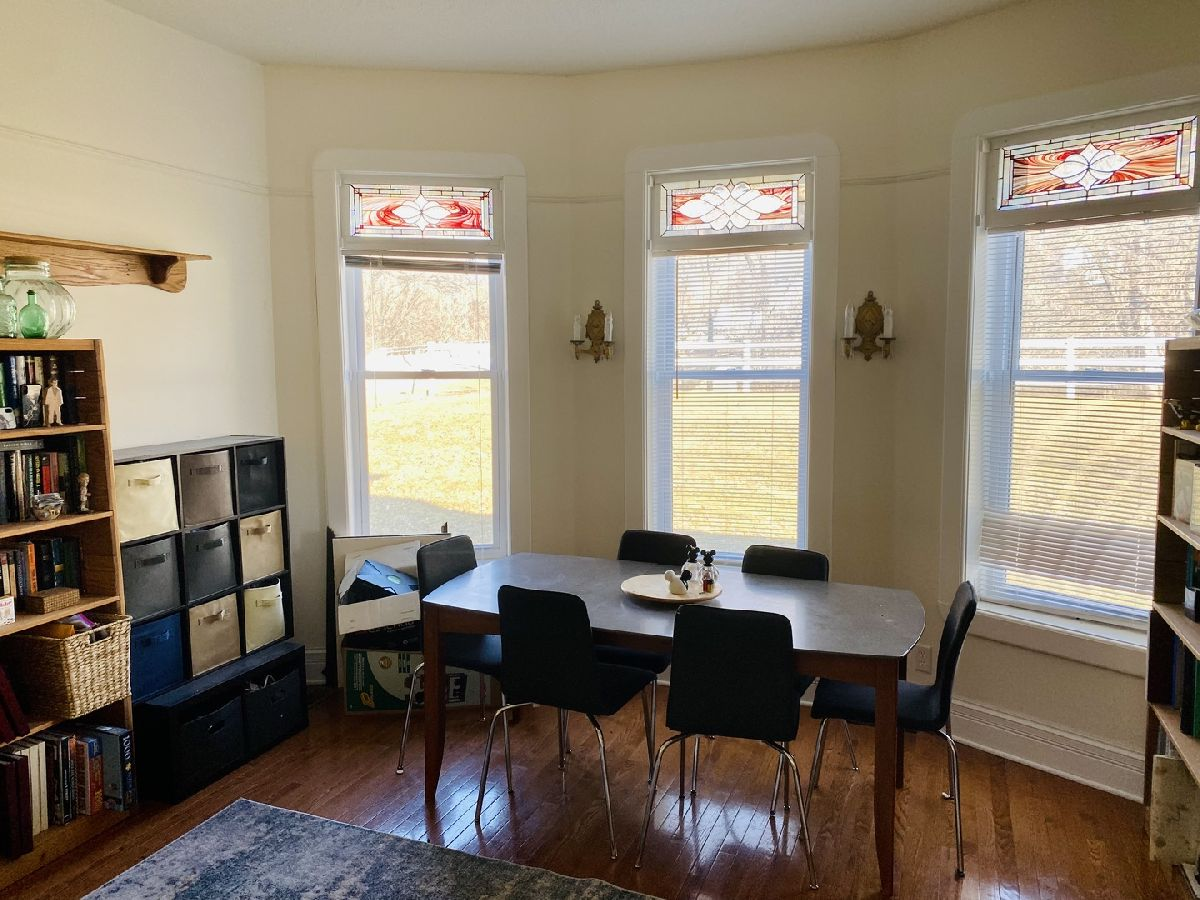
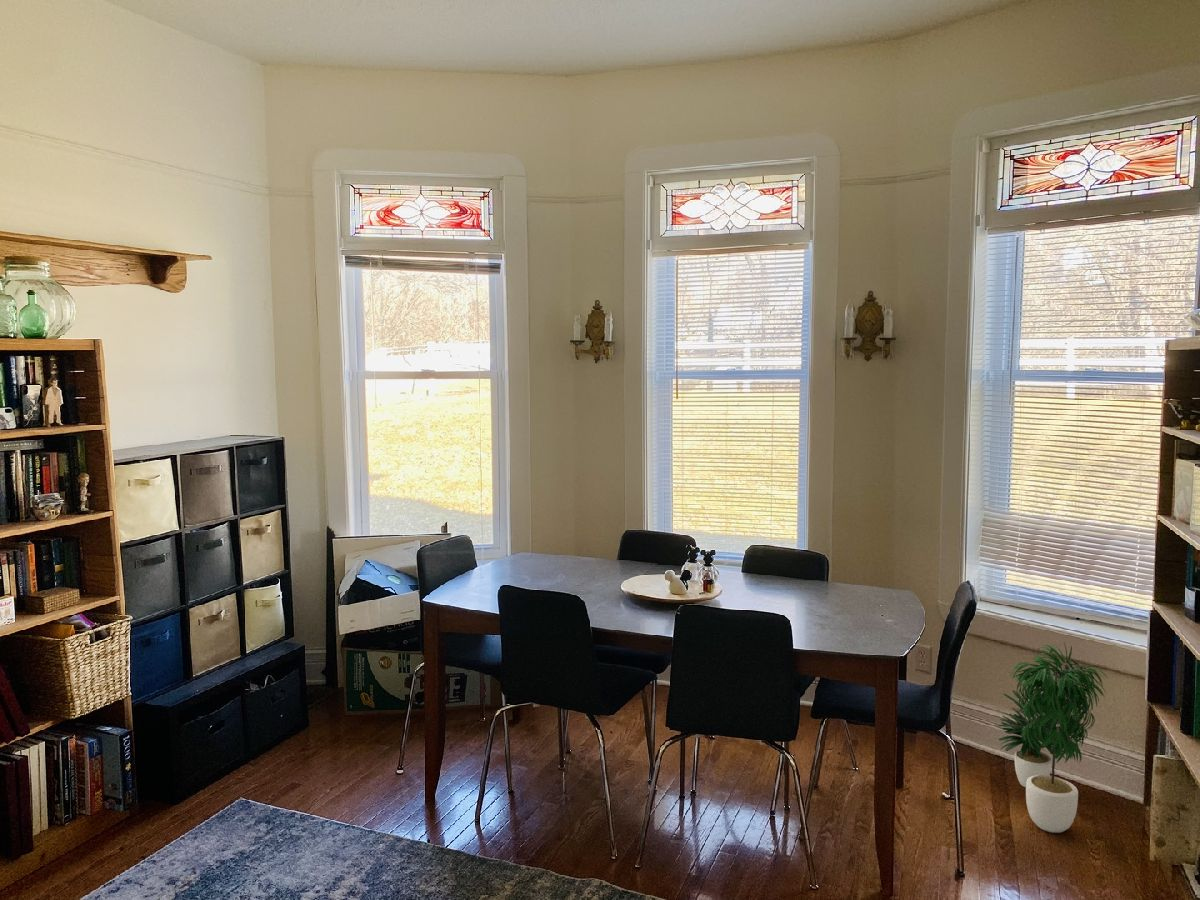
+ potted plant (1048, 717)
